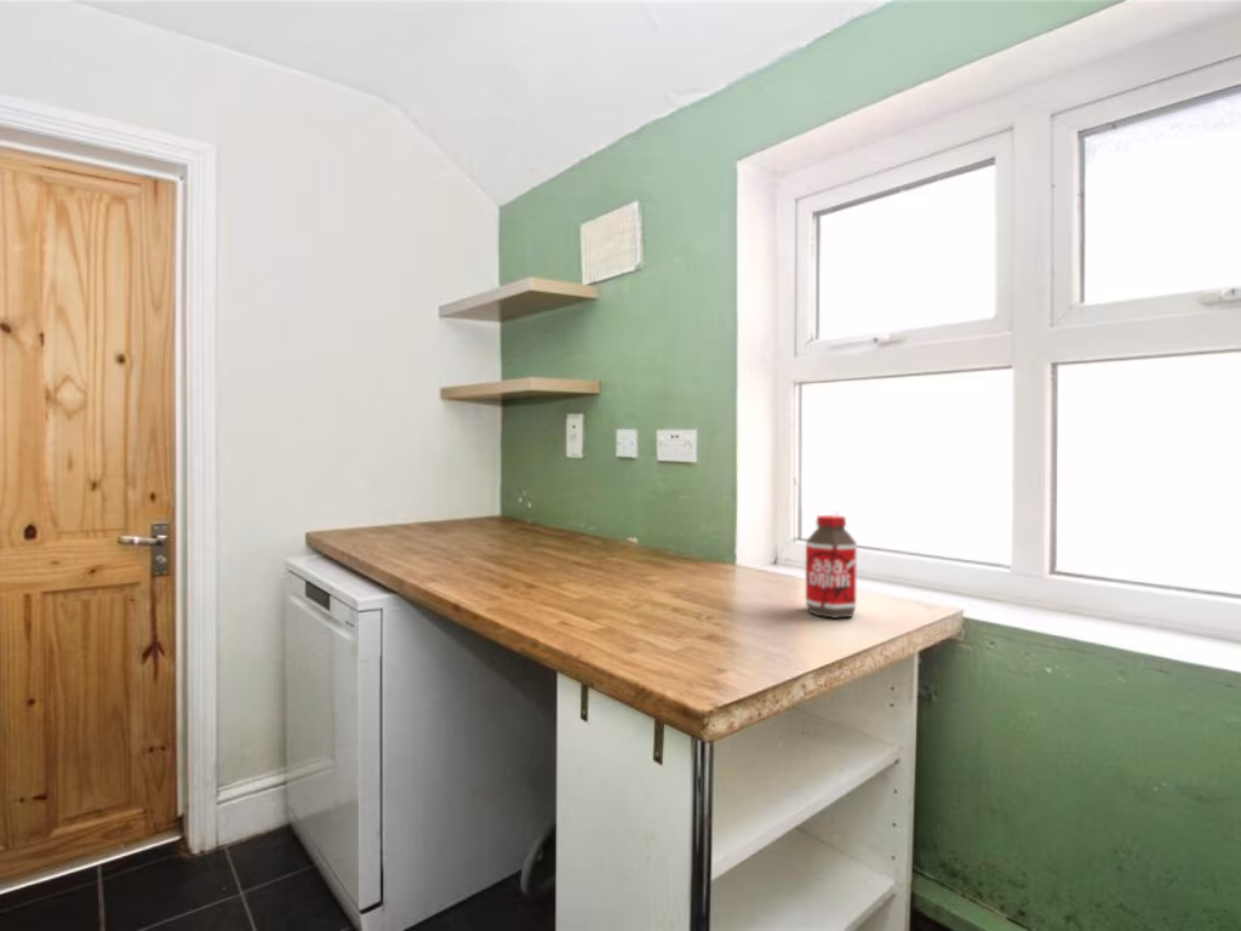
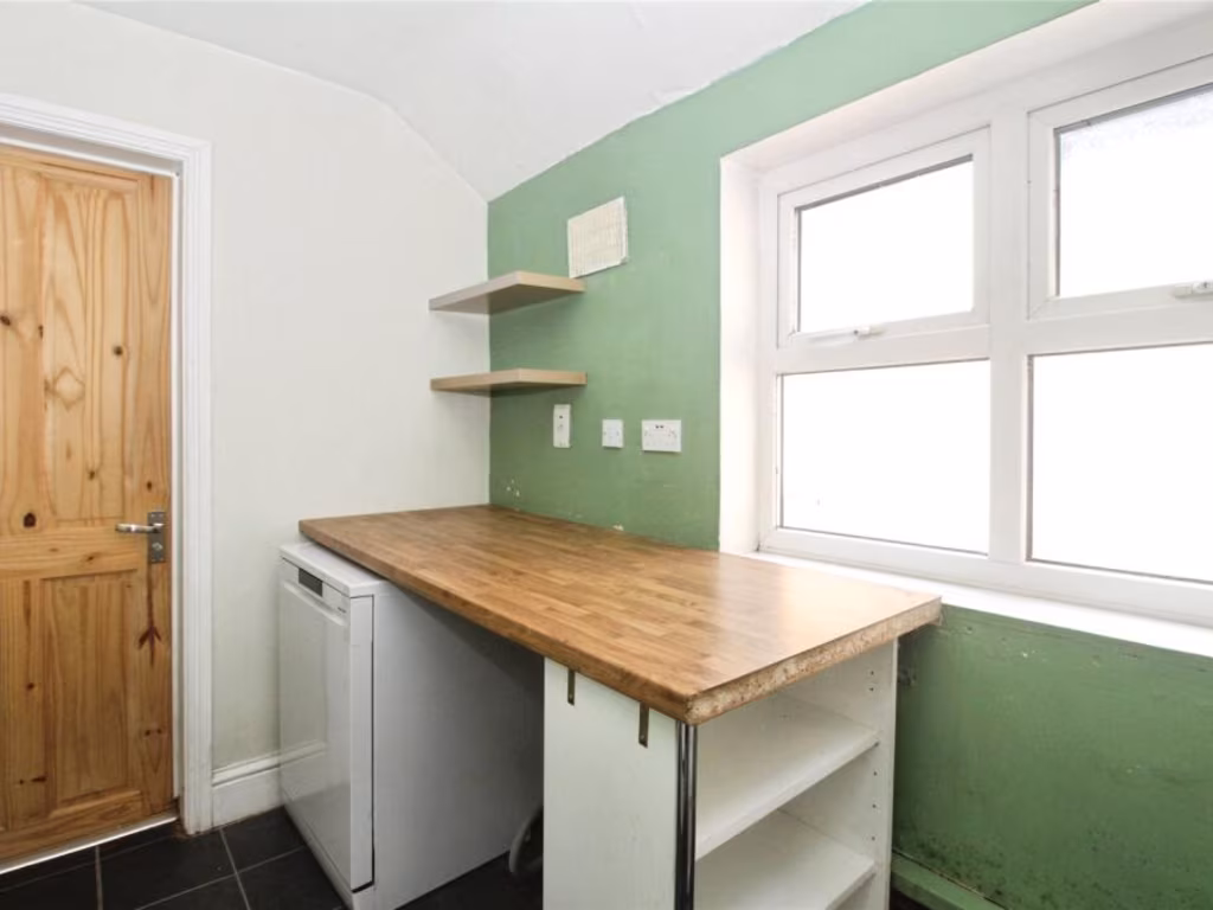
- bottle (830, 564)
